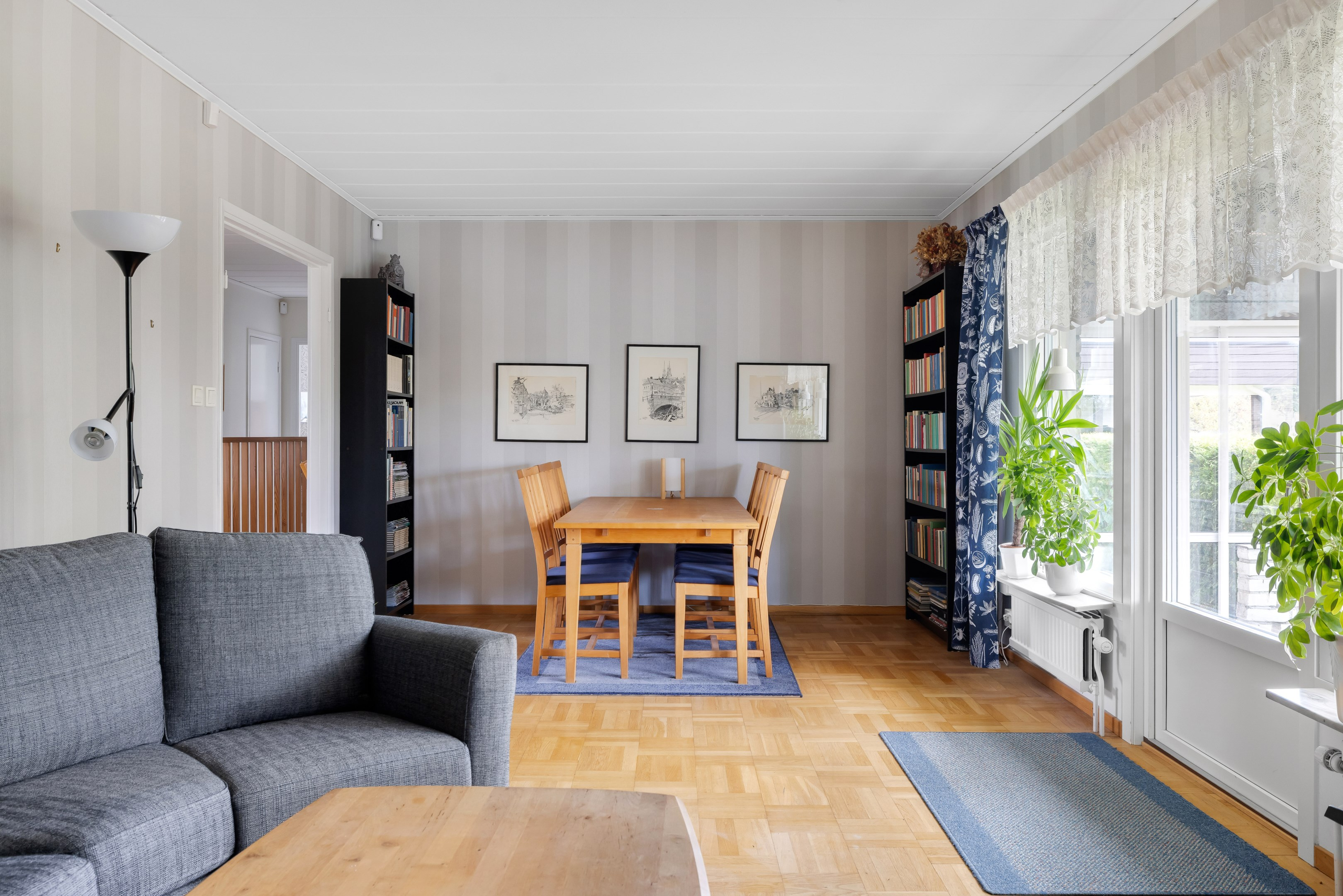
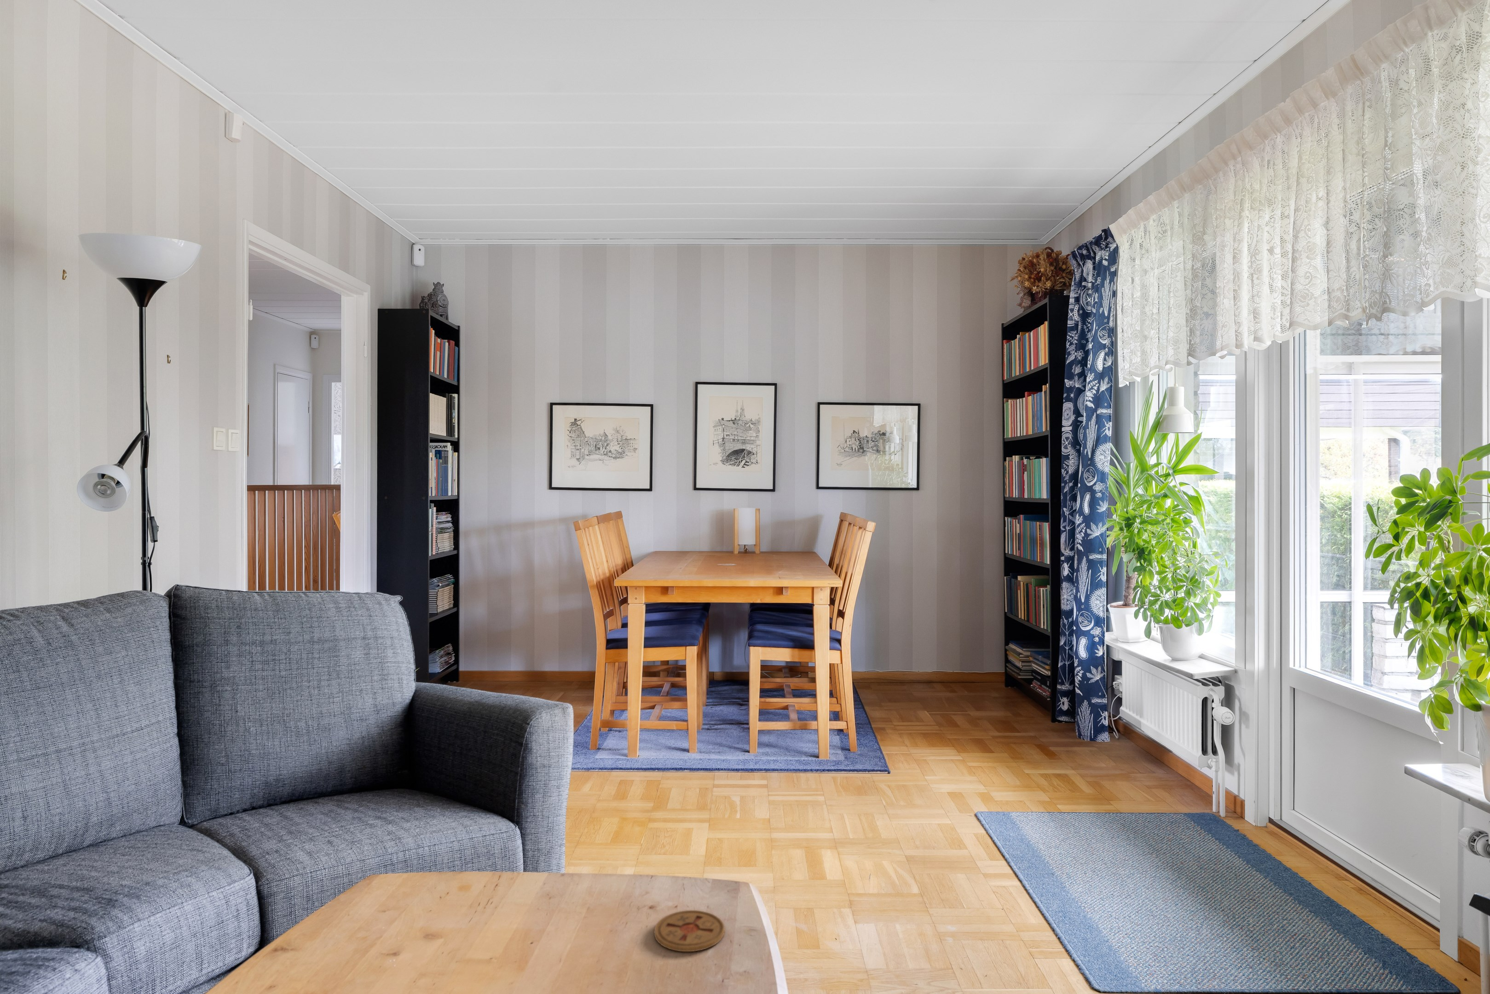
+ coaster (689, 930)
